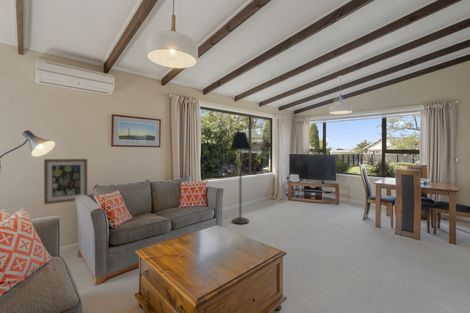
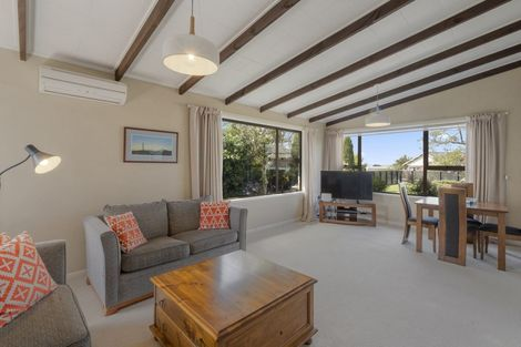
- floor lamp (240, 176)
- wall art (66, 180)
